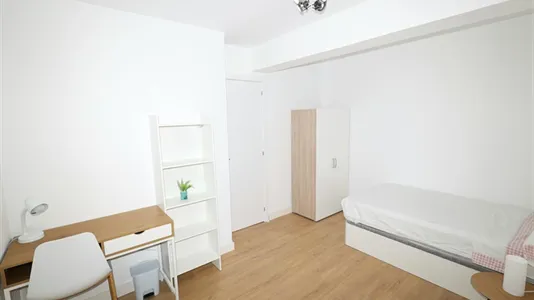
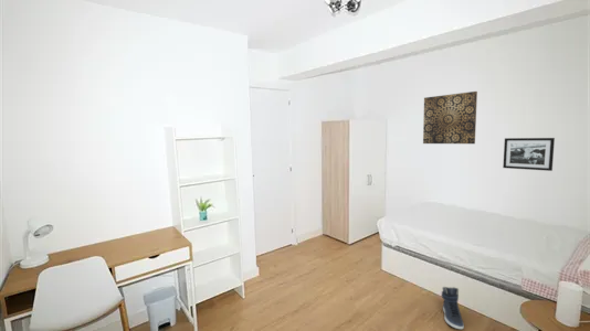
+ wall art (447, 119)
+ picture frame (527, 153)
+ sneaker (453, 305)
